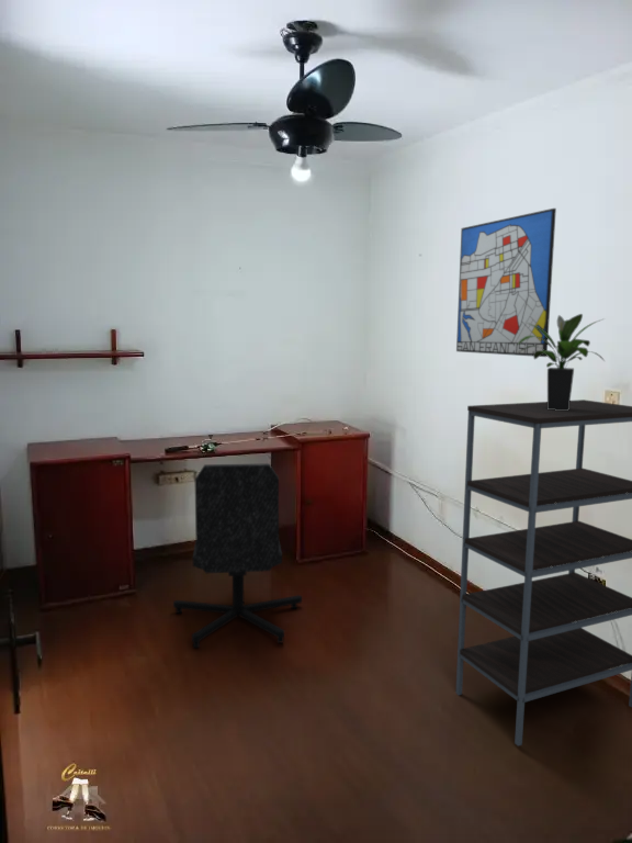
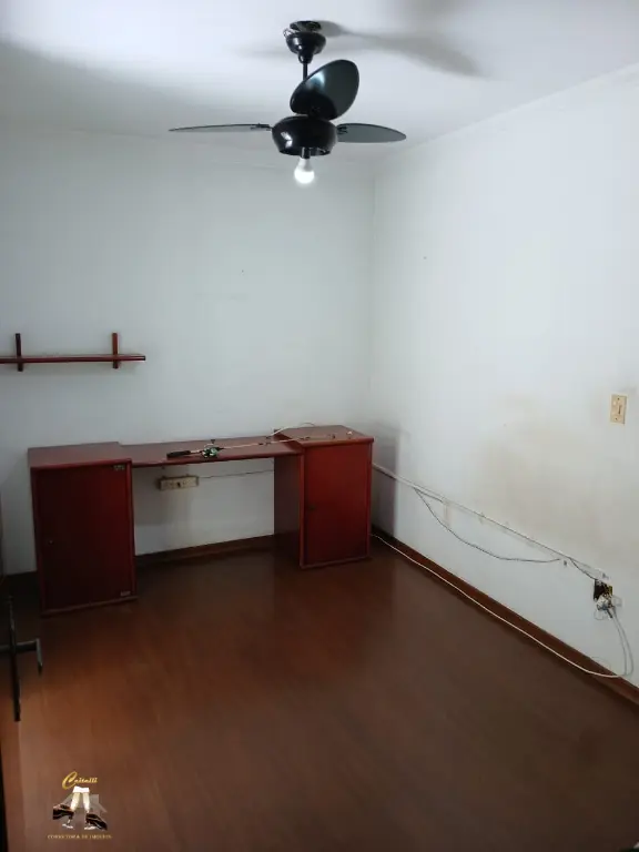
- chair (237, 537)
- shelving unit (553, 559)
- potted plant (560, 361)
- wall art (500, 288)
